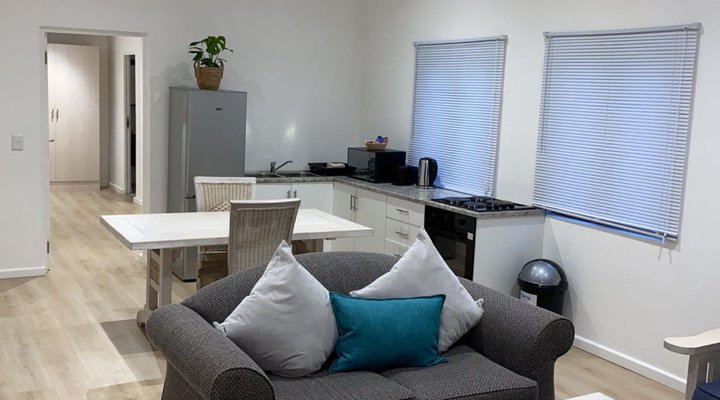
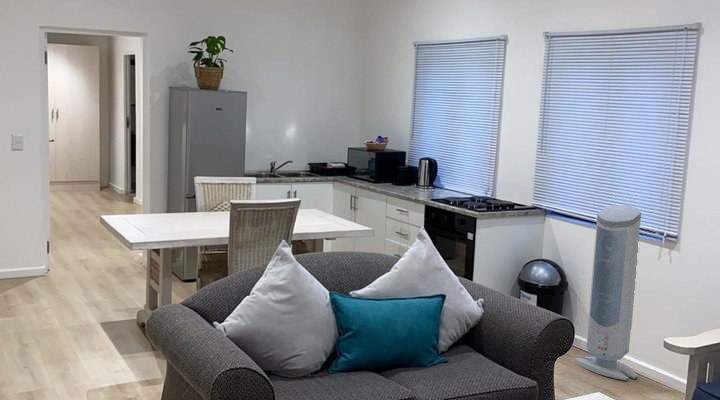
+ air purifier (612, 288)
